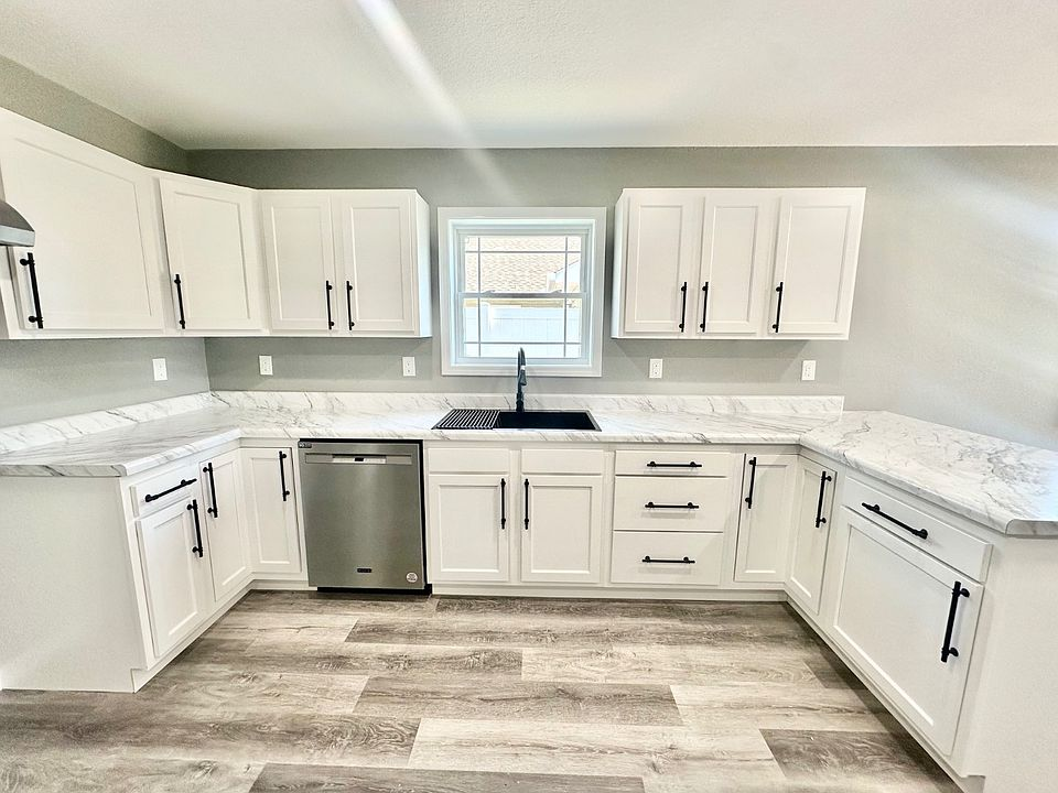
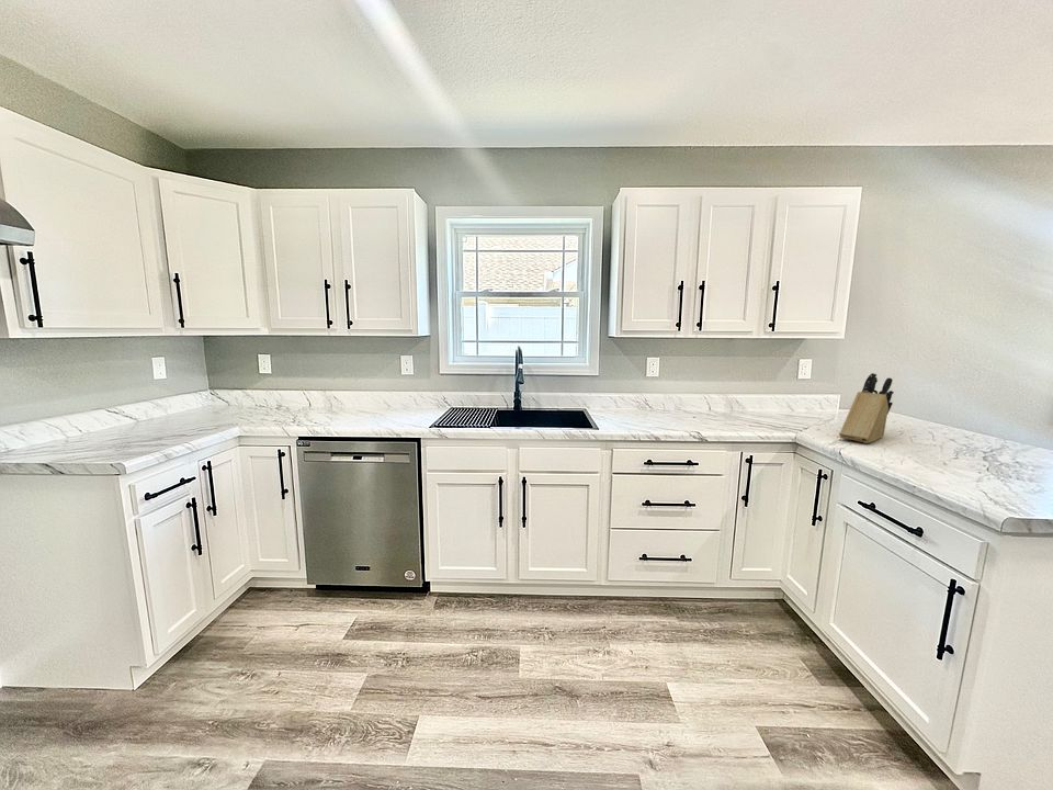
+ knife block (869, 406)
